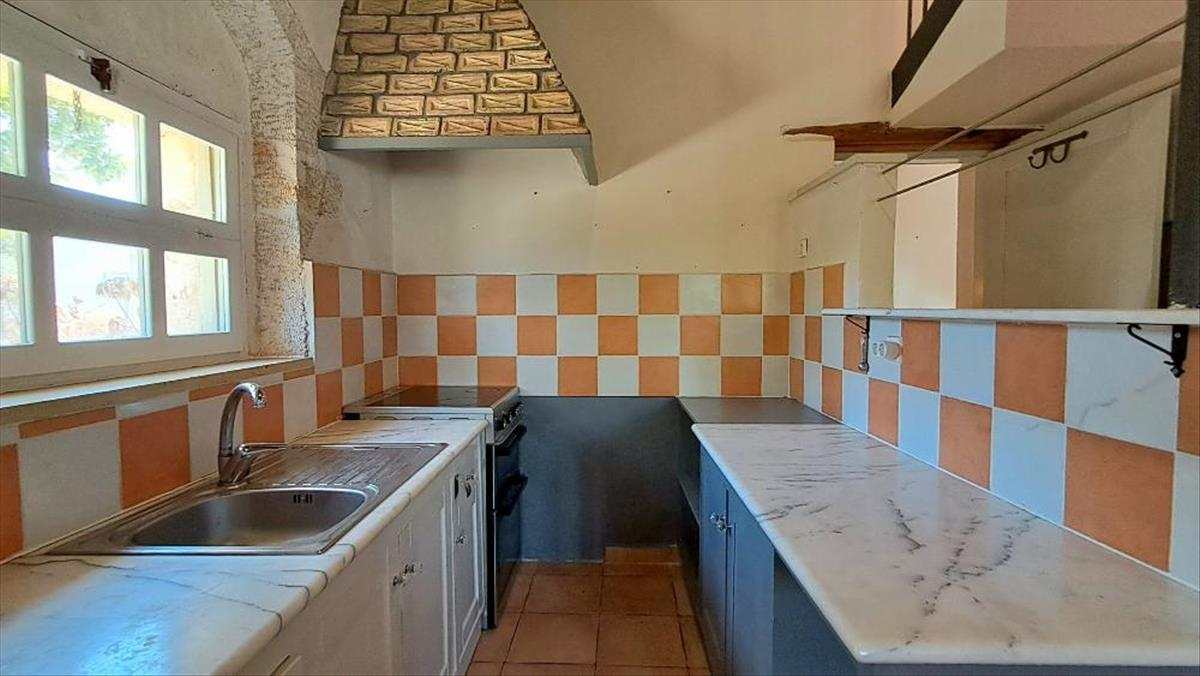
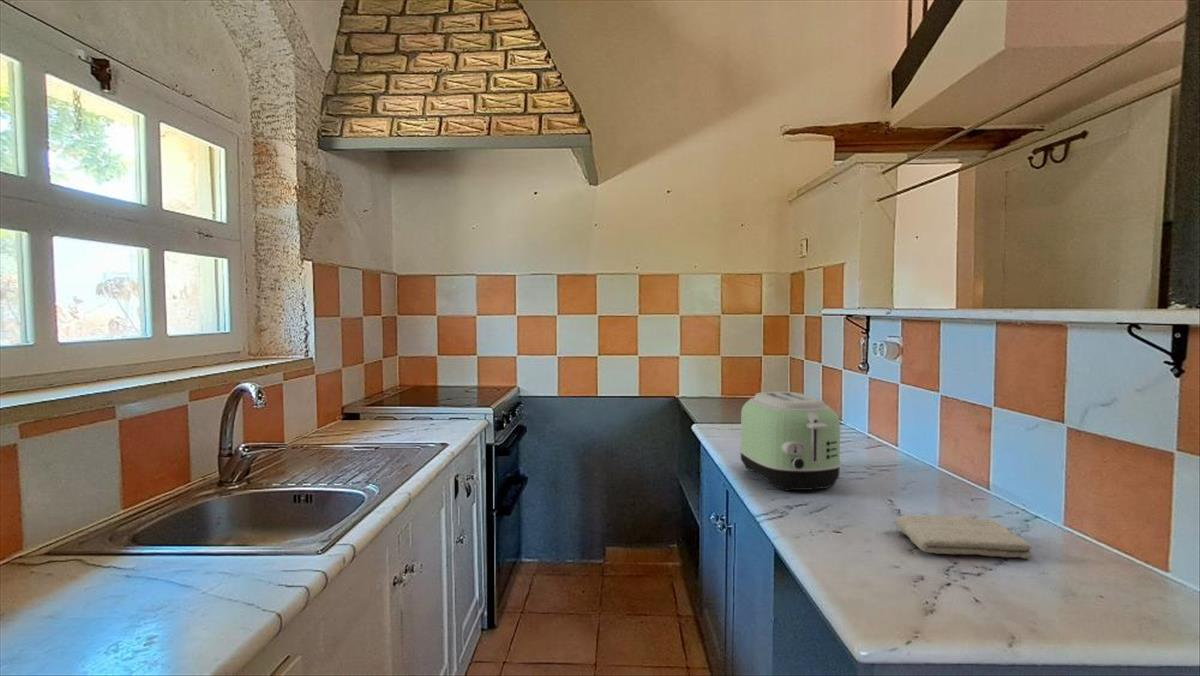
+ toaster (790, 438)
+ washcloth (960, 534)
